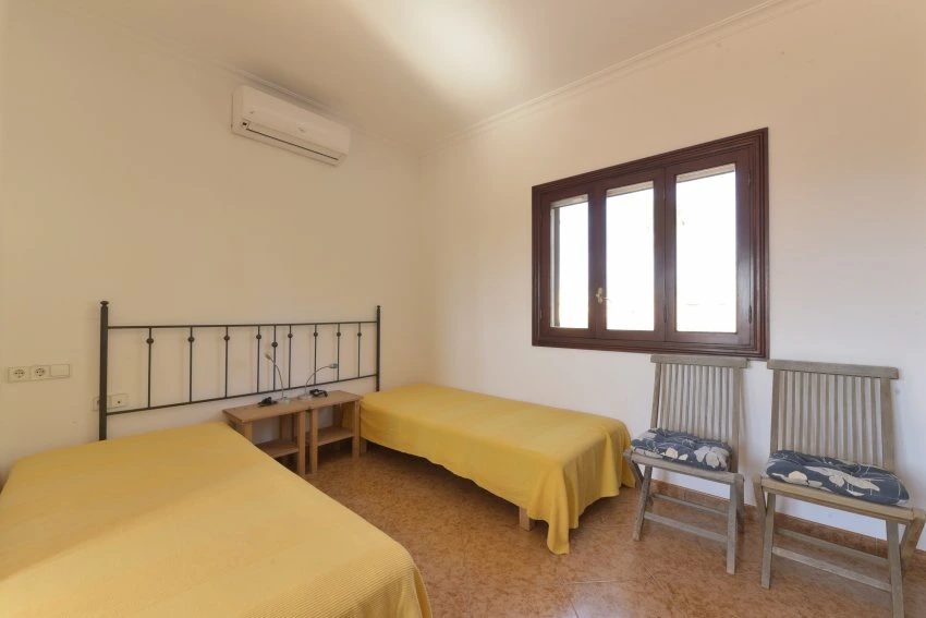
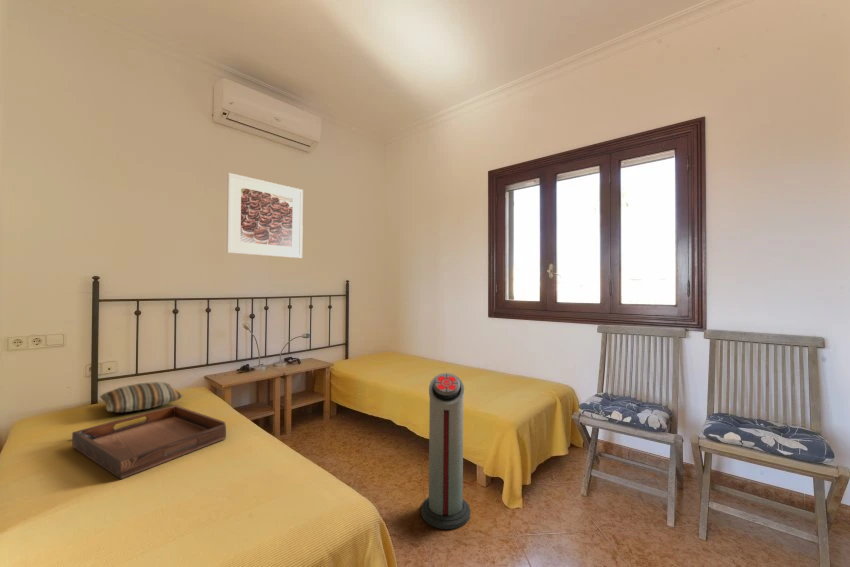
+ serving tray (153, 434)
+ air purifier (446, 443)
+ pillow (141, 396)
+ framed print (267, 218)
